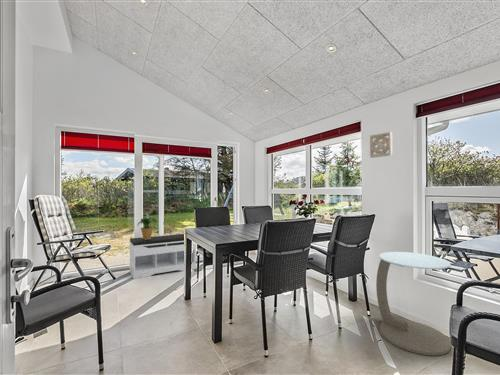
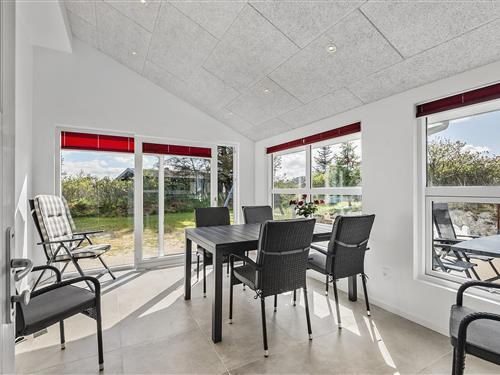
- bench (163, 253)
- side table (387, 299)
- potted plant (146, 228)
- wall ornament (380, 145)
